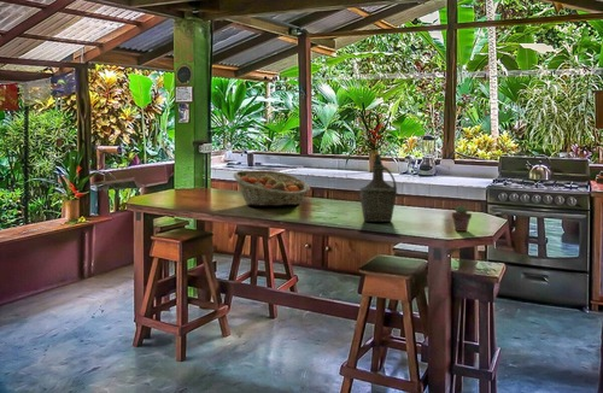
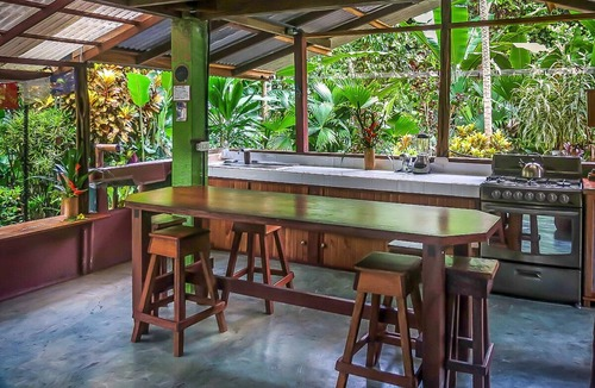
- potted succulent (461, 217)
- fruit basket (271, 187)
- bottle (377, 187)
